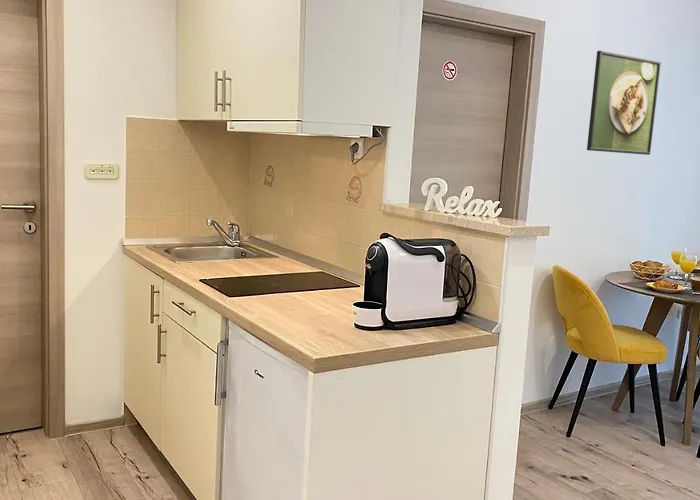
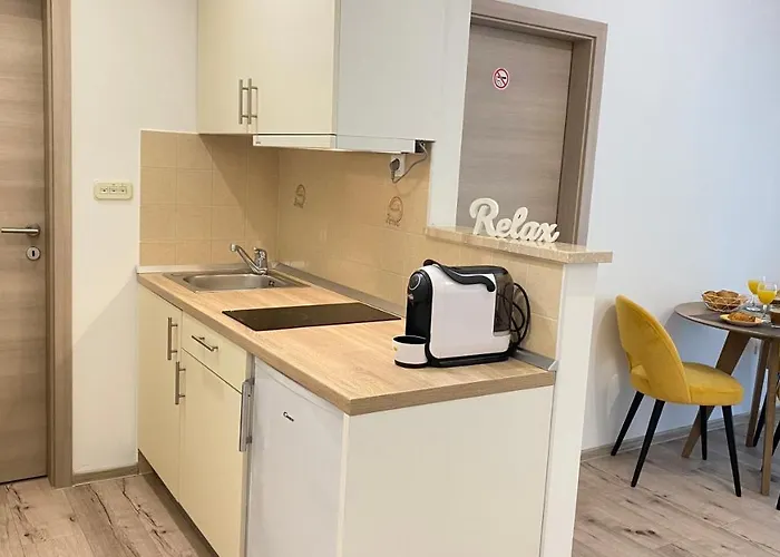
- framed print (624, 105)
